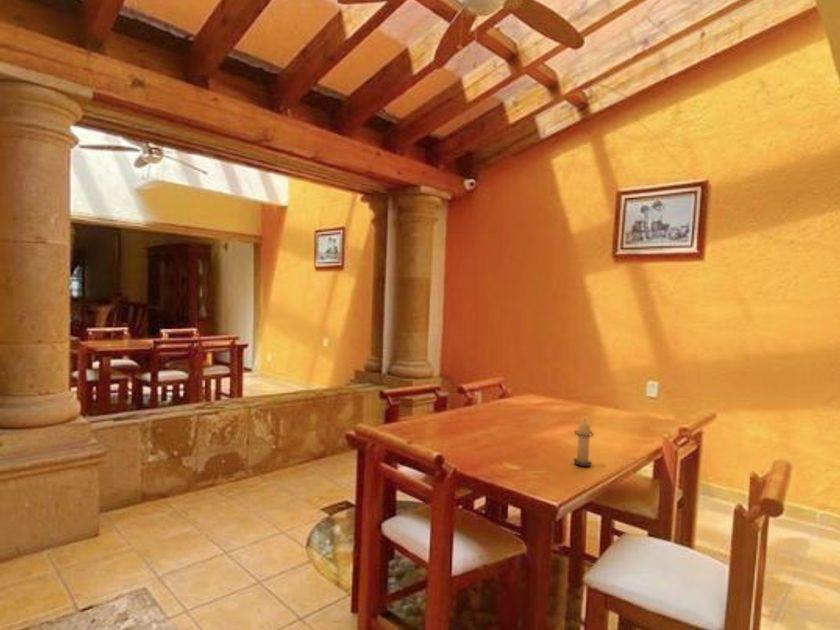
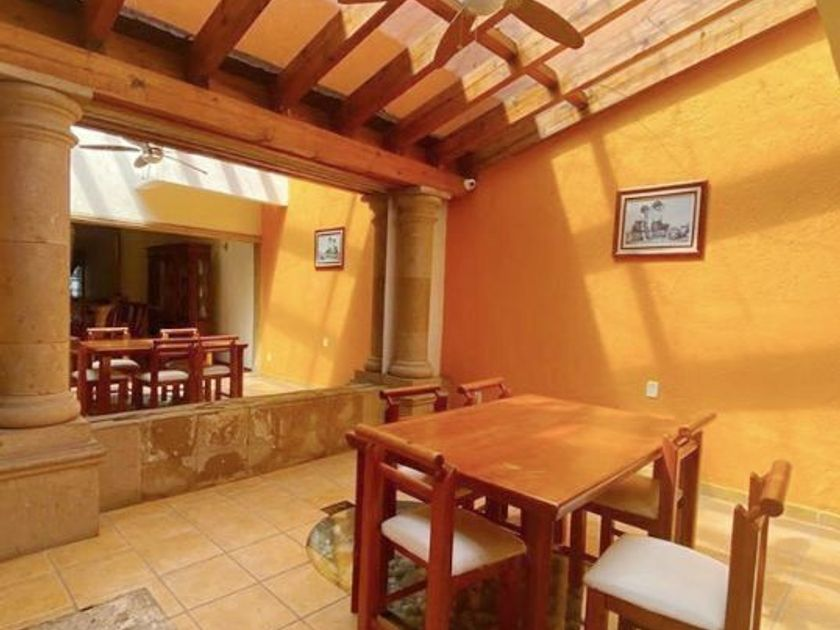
- candle (583, 441)
